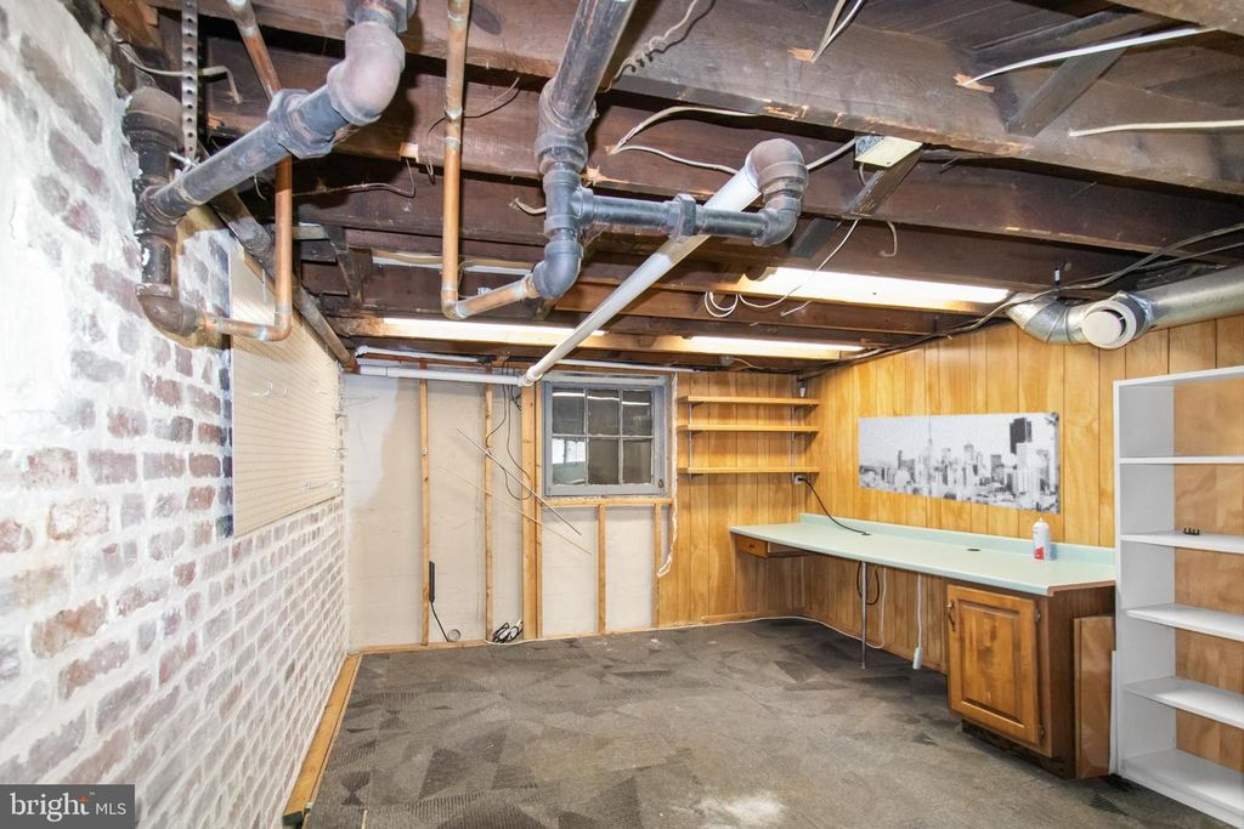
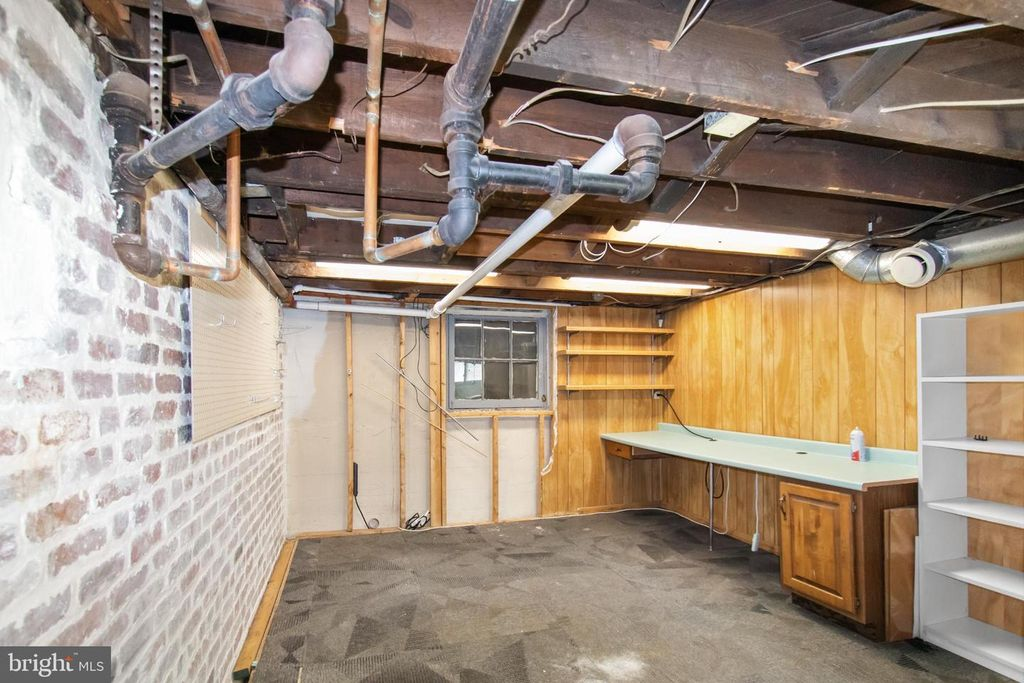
- wall art (940, 456)
